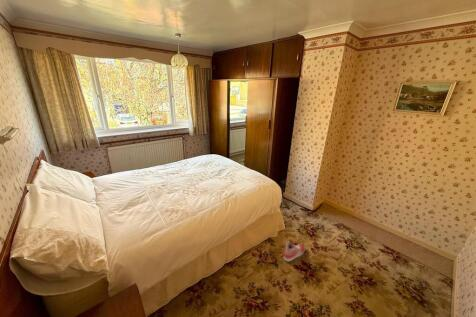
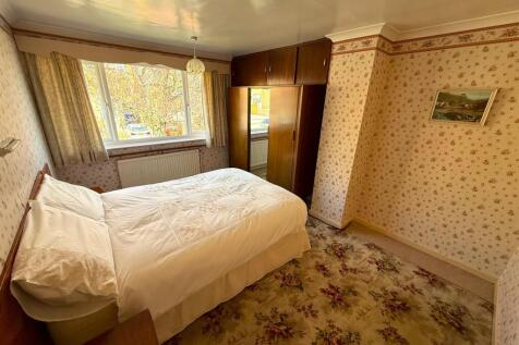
- sneaker (295, 247)
